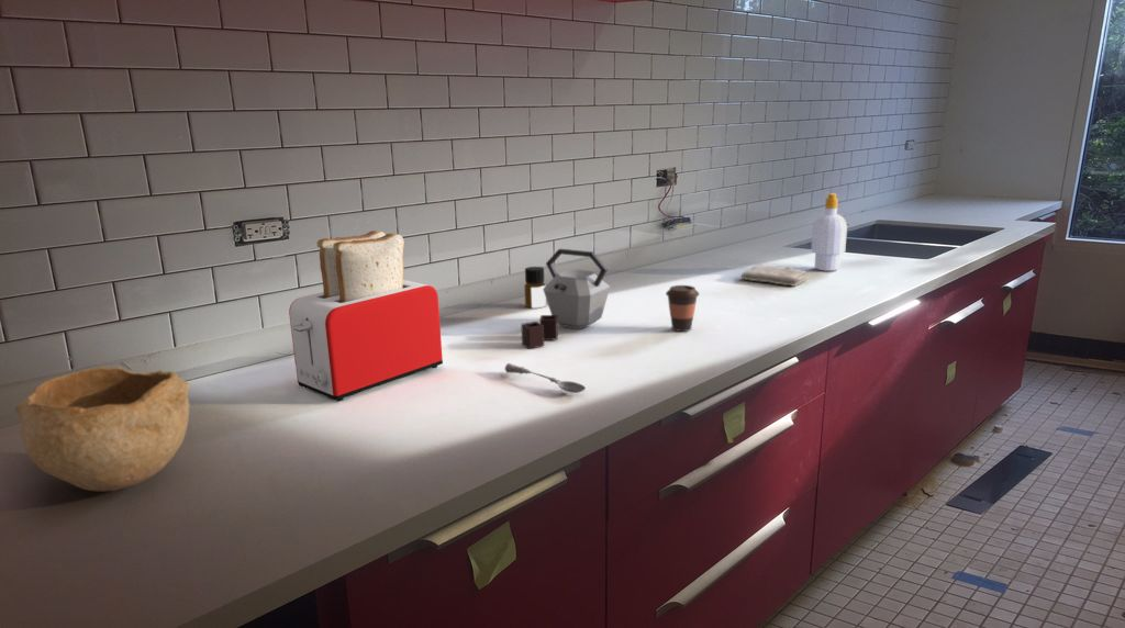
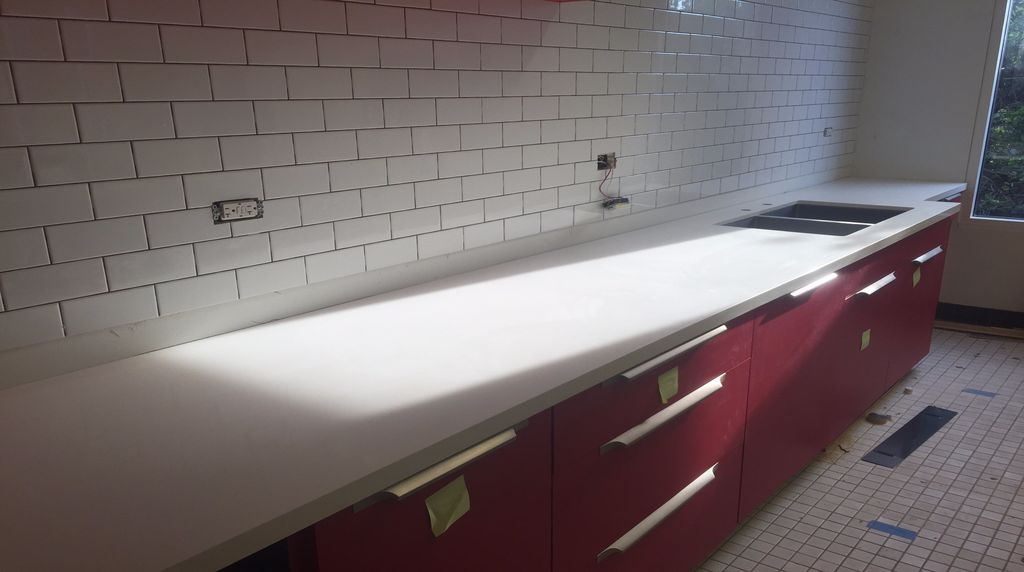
- toaster (361, 309)
- washcloth (775, 274)
- bottle (534, 287)
- soap bottle (829, 232)
- soupspoon (544, 377)
- coffee cup (681, 309)
- bowl (107, 431)
- kettle (559, 294)
